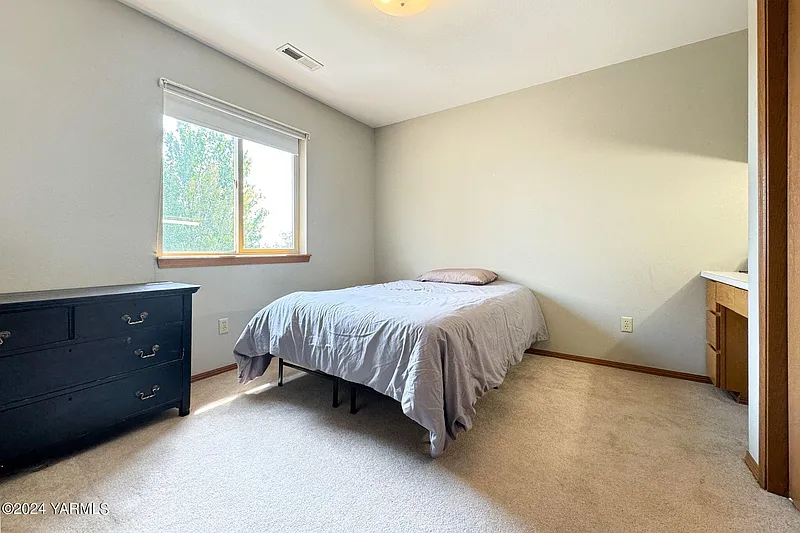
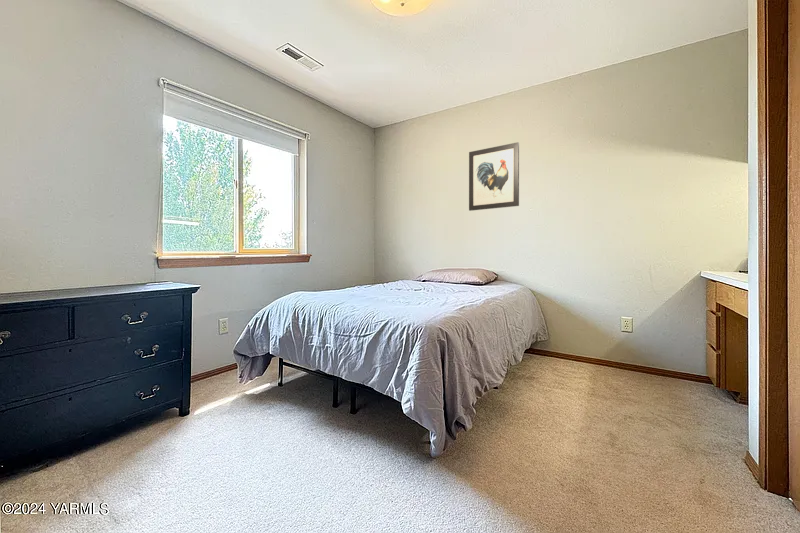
+ wall art (493, 177)
